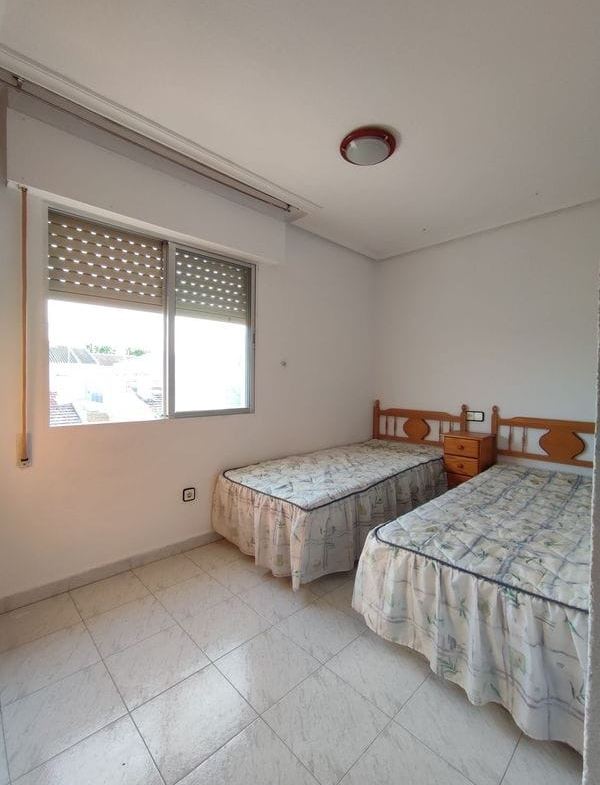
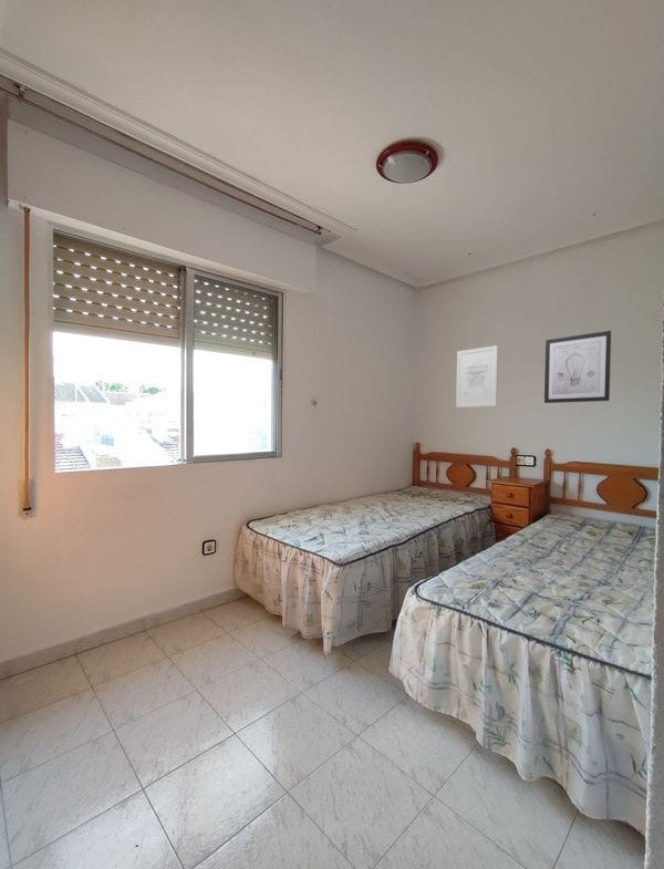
+ wall art (476, 377)
+ wall art (575, 369)
